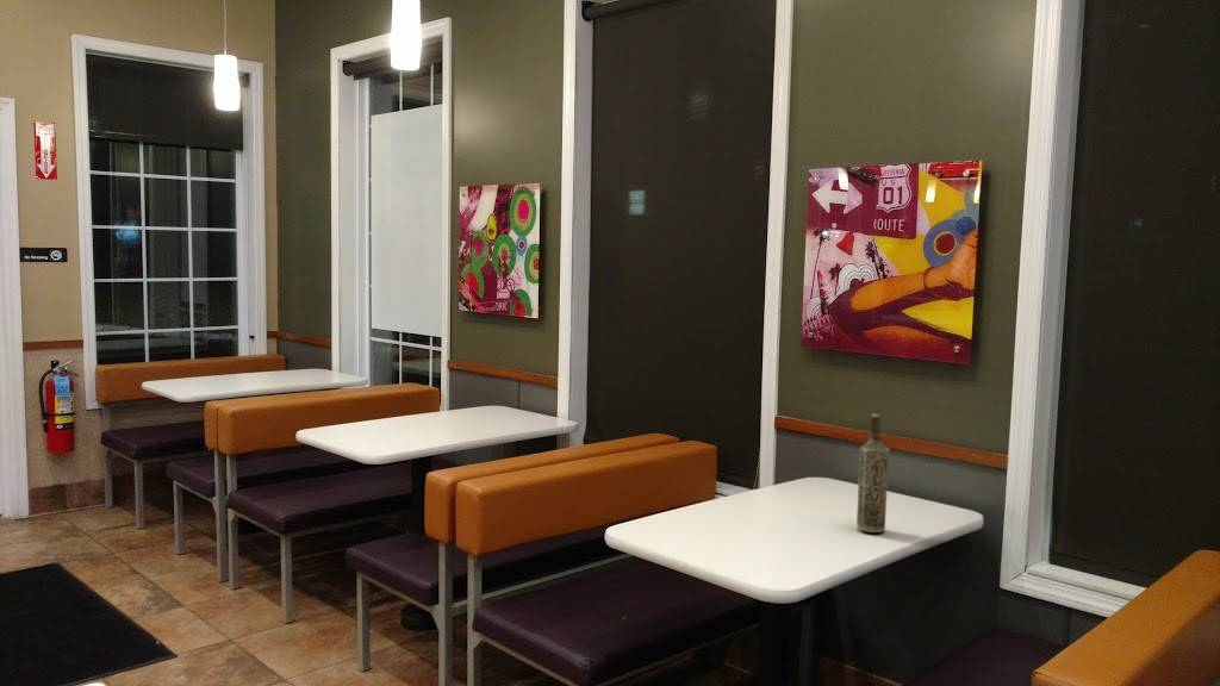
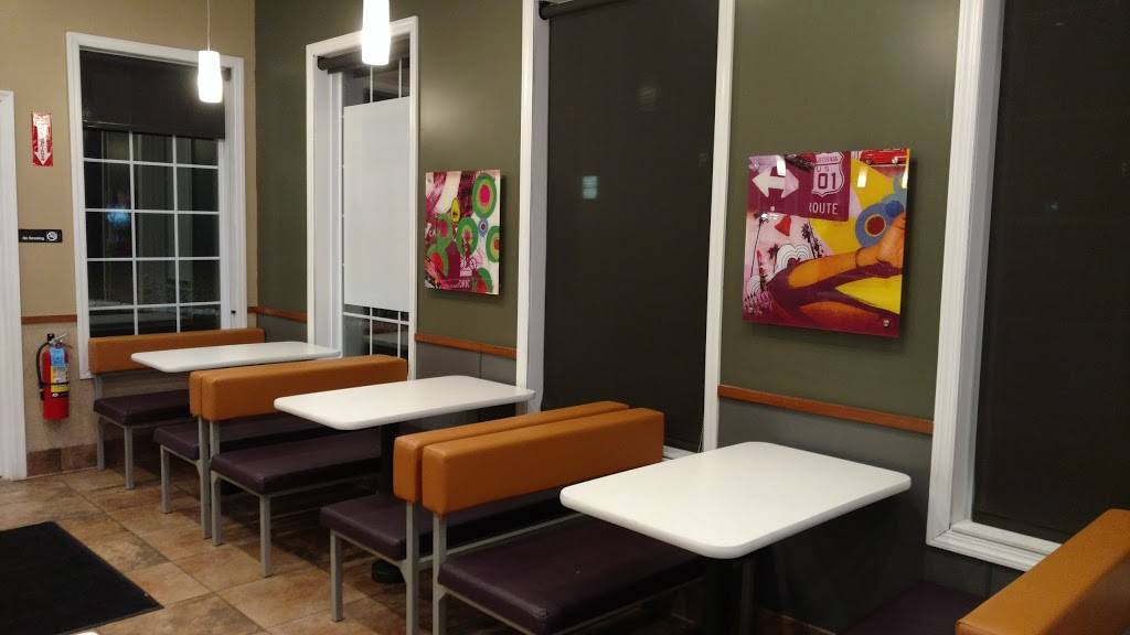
- bottle (872, 472)
